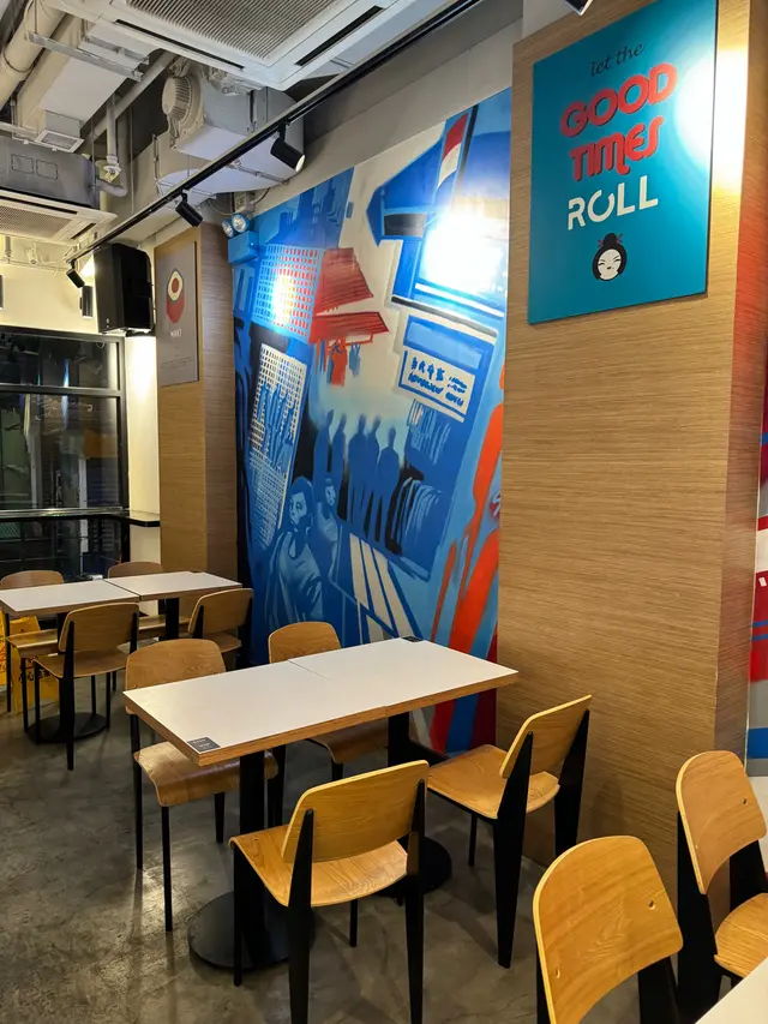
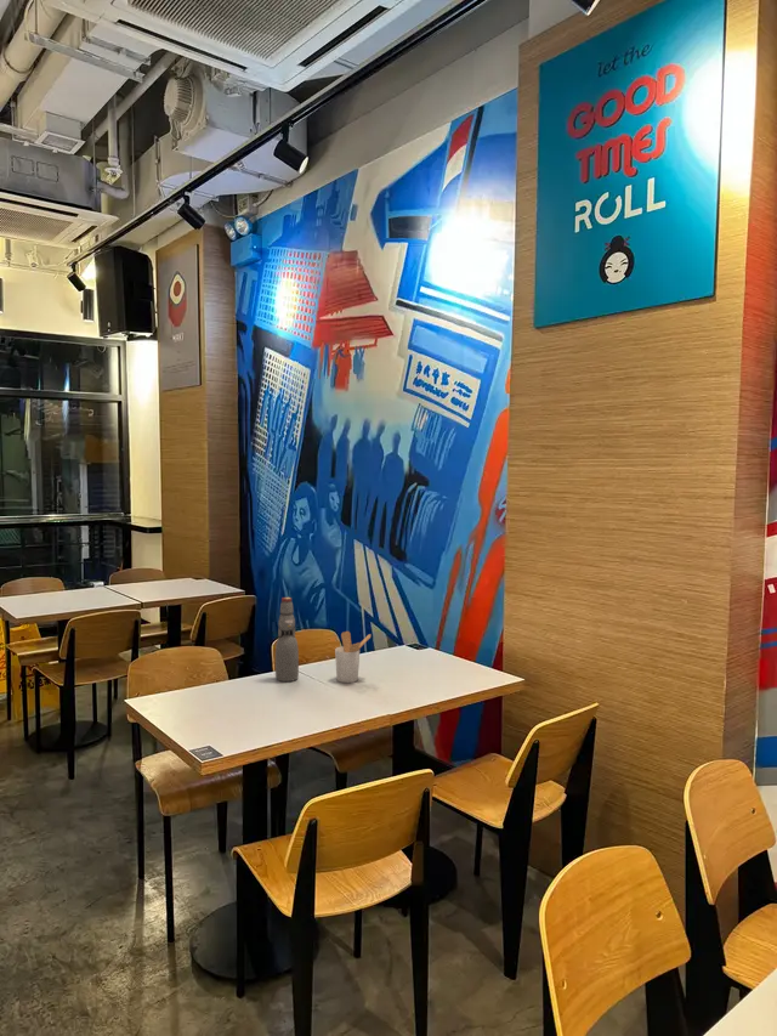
+ utensil holder (353, 656)
+ bottle (287, 638)
